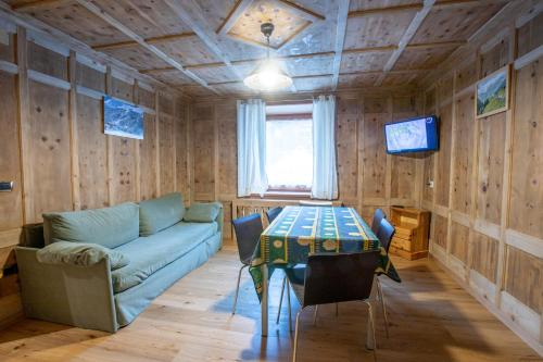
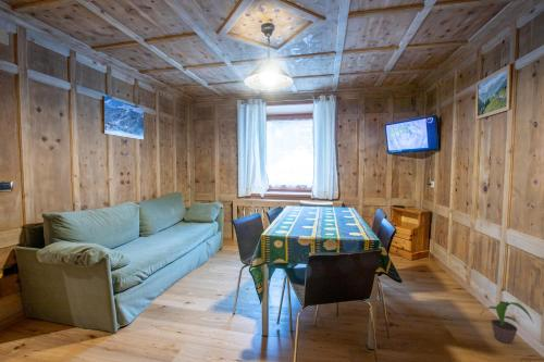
+ potted plant (504, 319)
